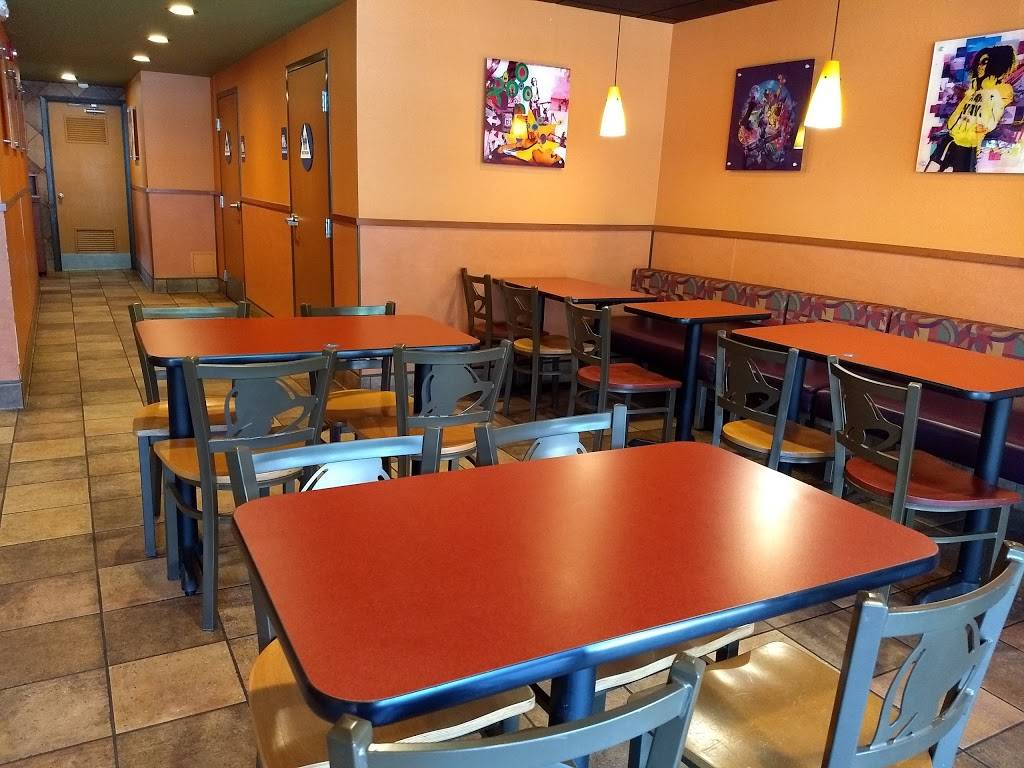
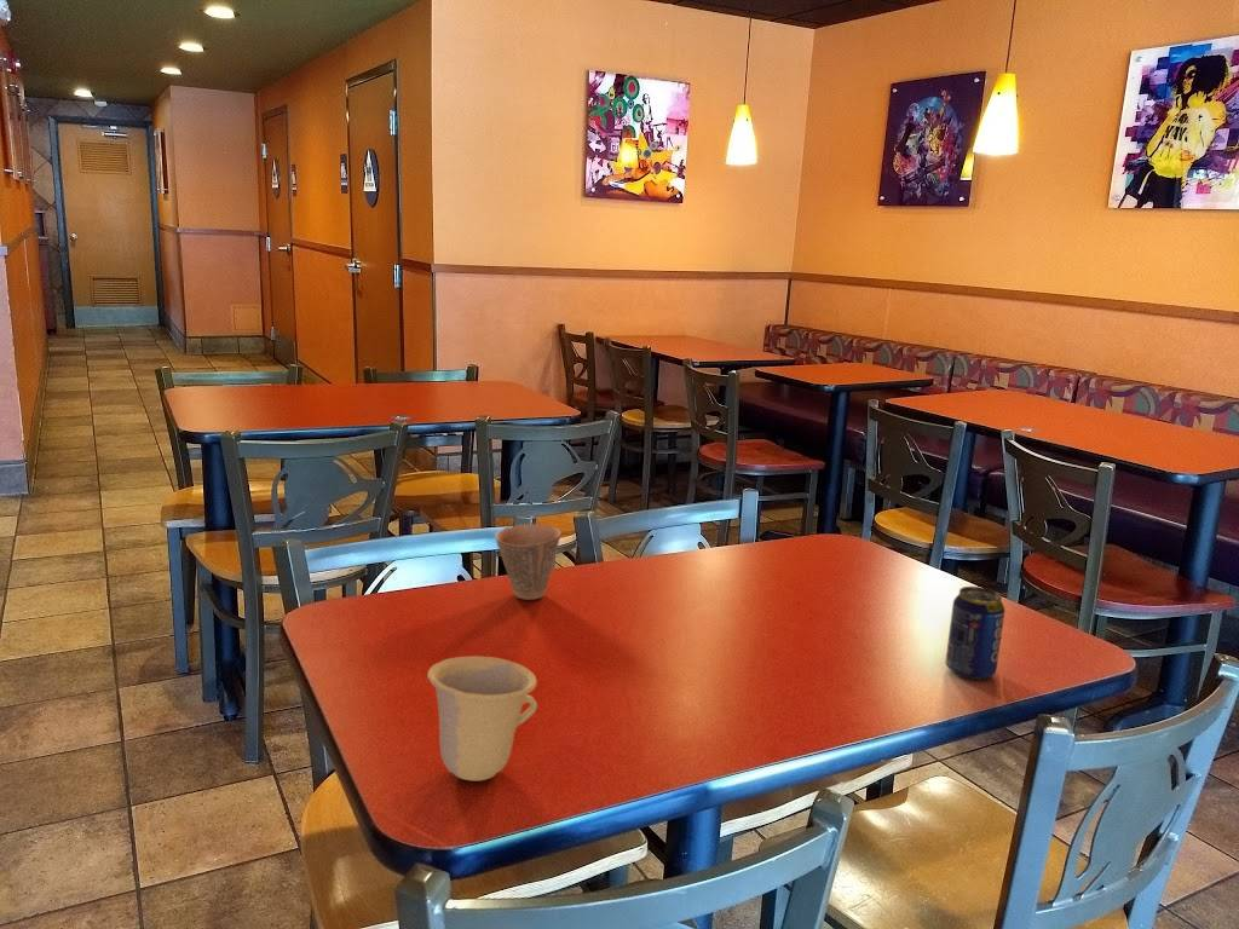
+ pop (975, 633)
+ cup (482, 717)
+ cup (526, 564)
